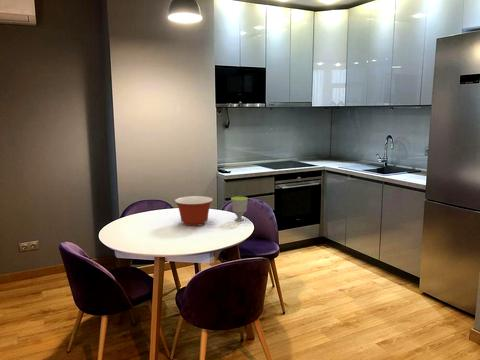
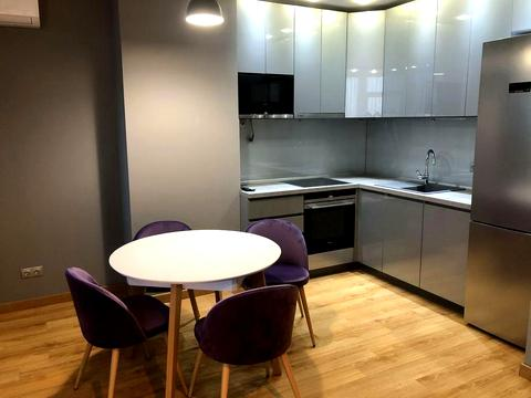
- mixing bowl (194, 211)
- cup (239, 209)
